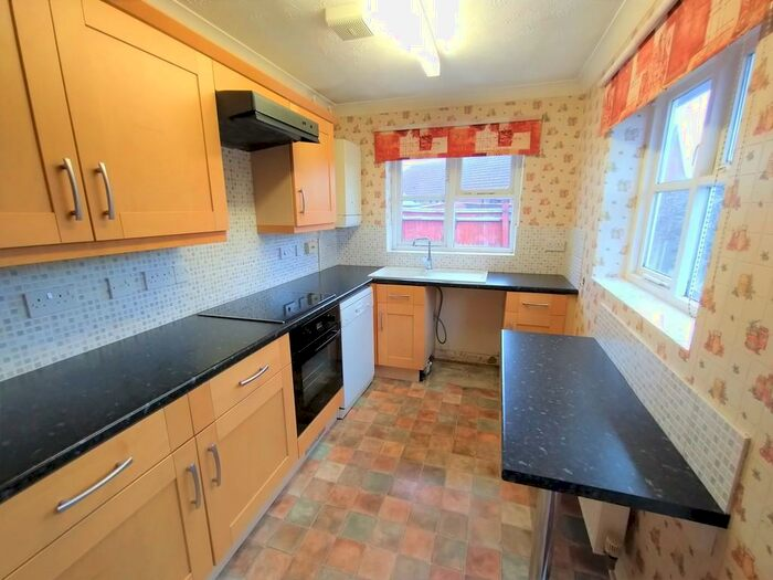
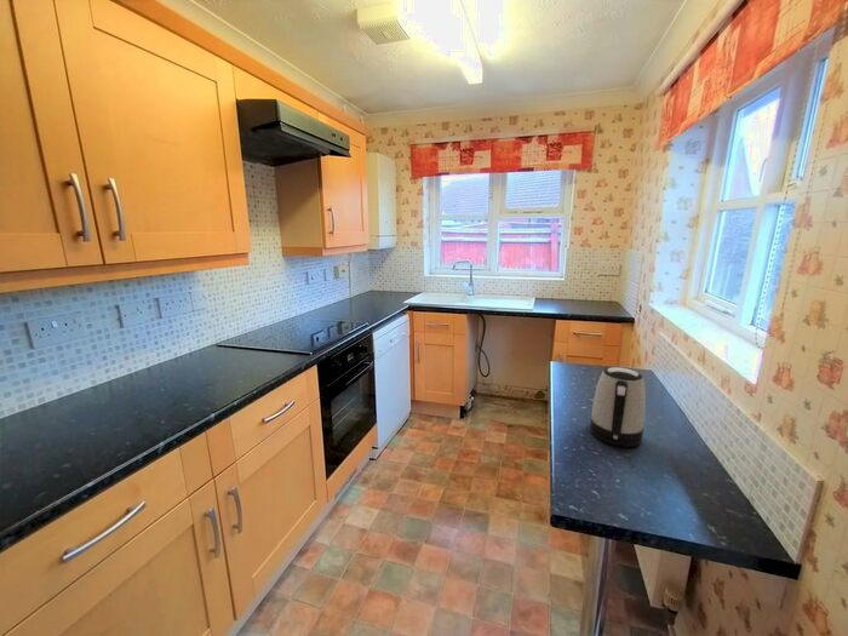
+ kettle (618, 405)
